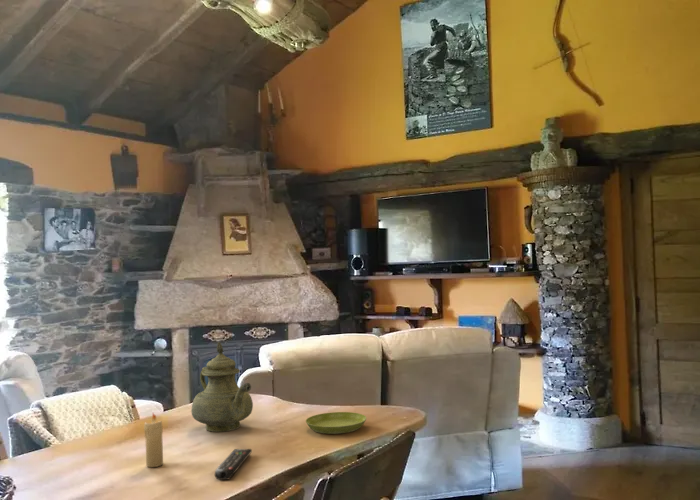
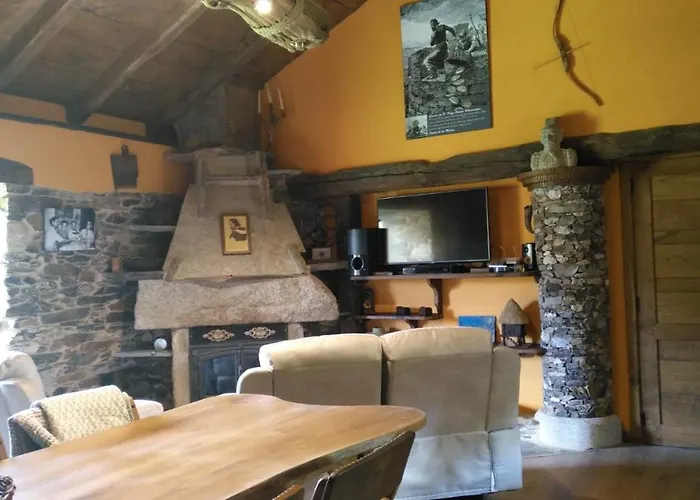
- candle (153, 438)
- teapot (224, 385)
- saucer (336, 423)
- remote control (234, 462)
